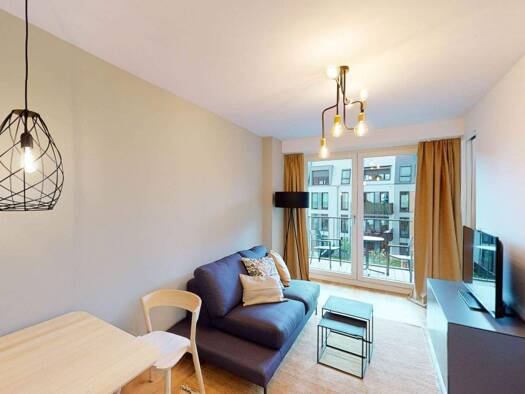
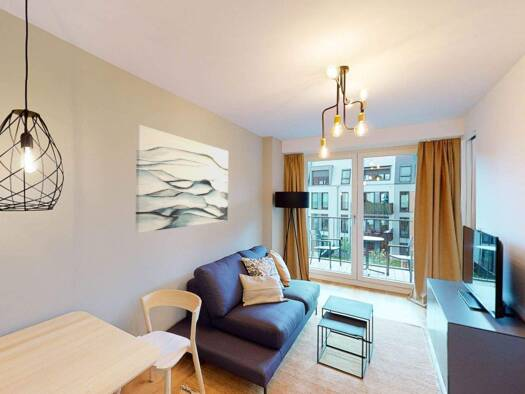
+ wall art (191, 183)
